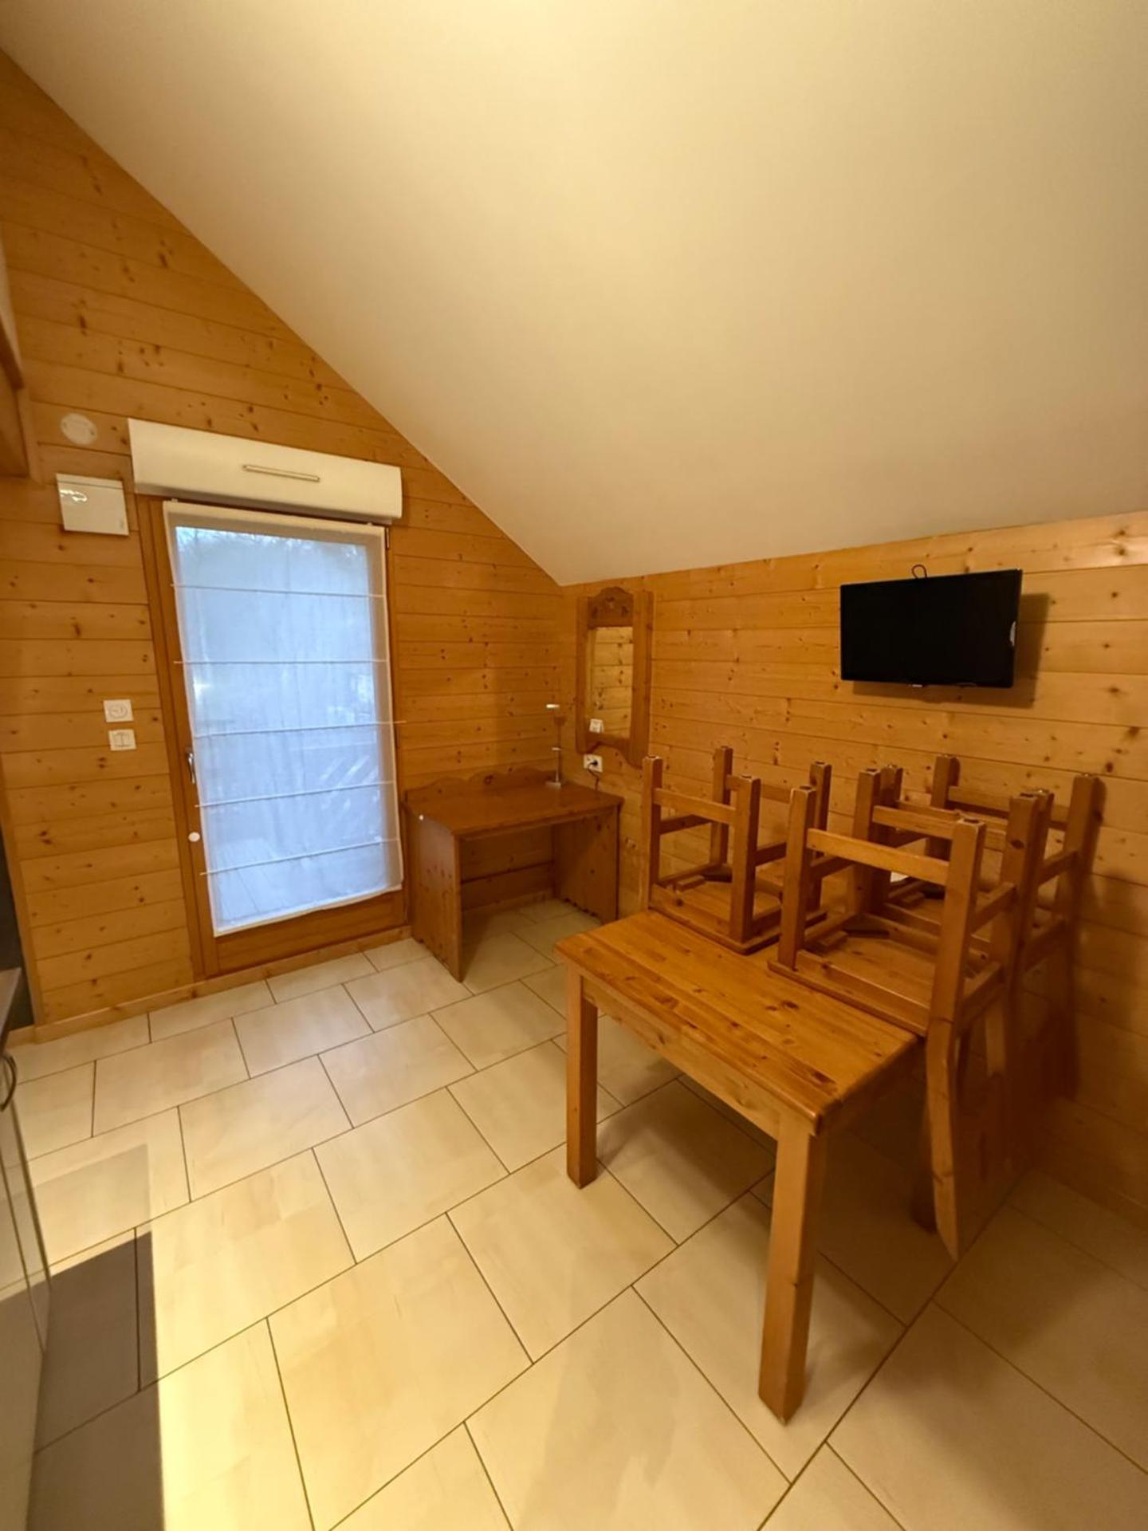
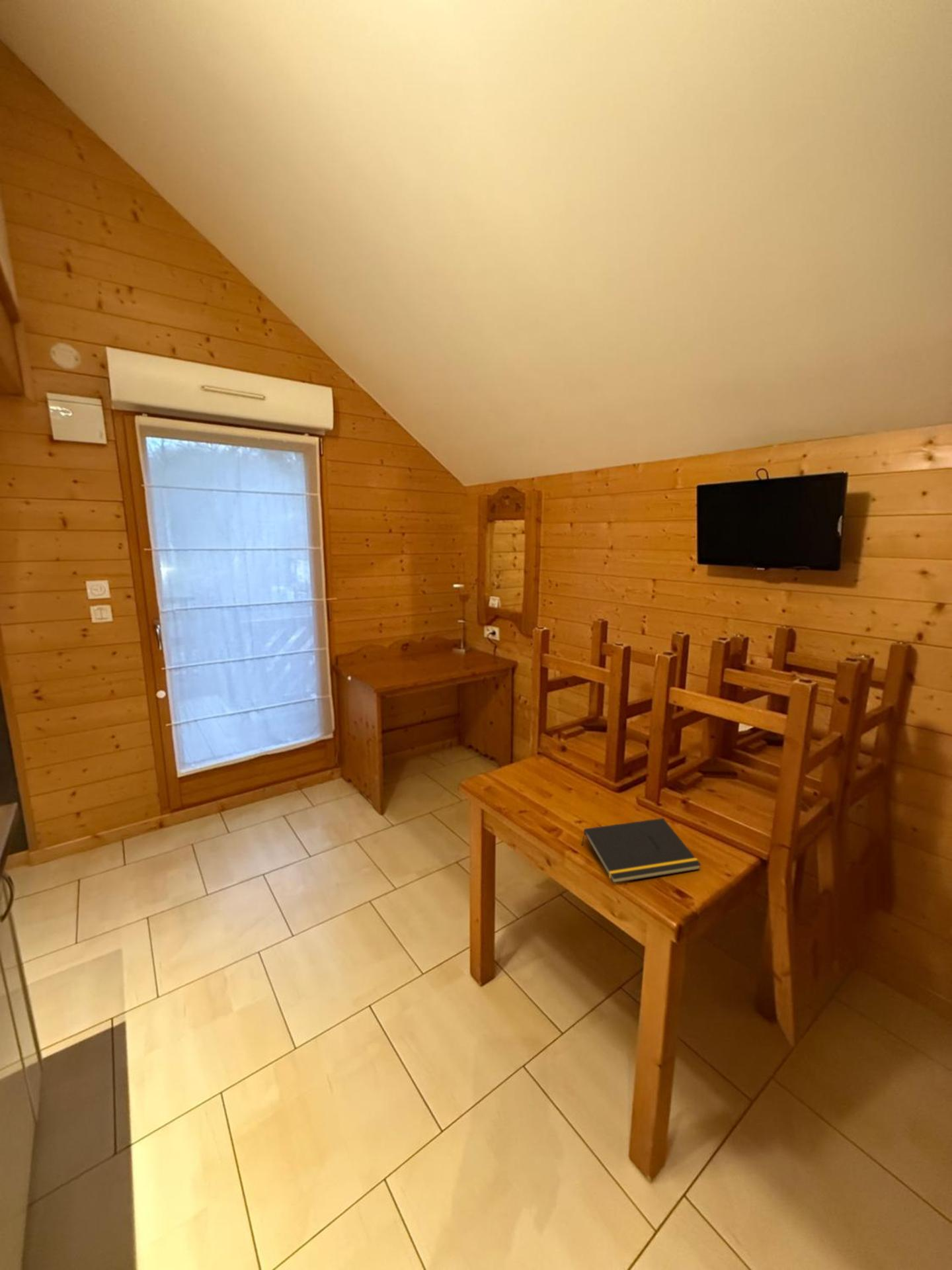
+ notepad (640, 848)
